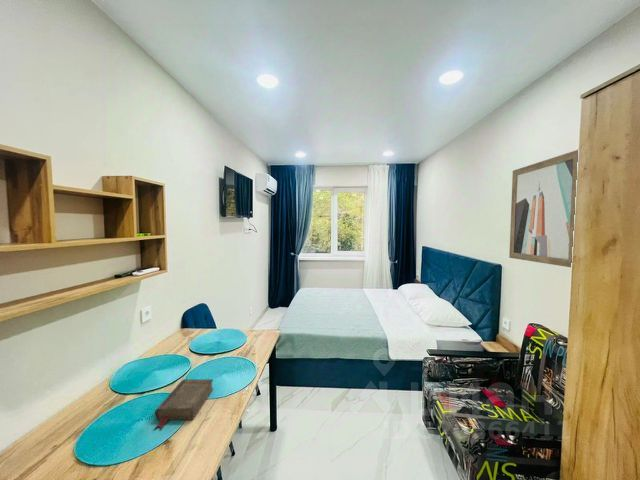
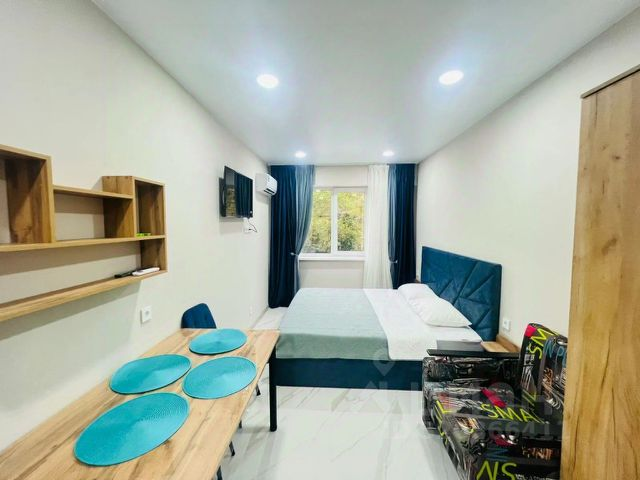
- wall art (540, 212)
- book (183, 401)
